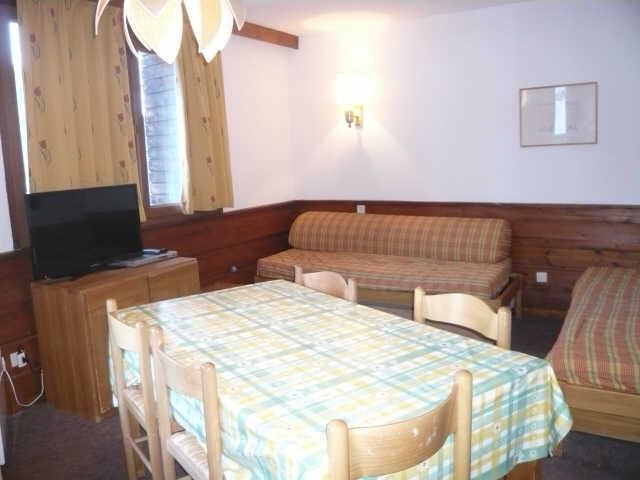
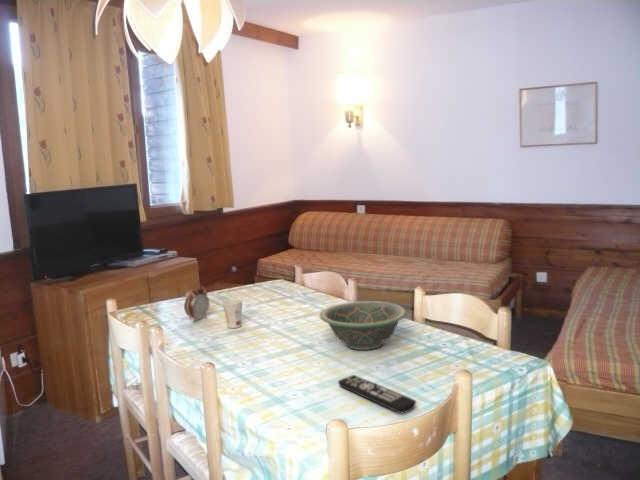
+ cup (233, 313)
+ alarm clock (196, 301)
+ remote control (375, 393)
+ decorative bowl (363, 328)
